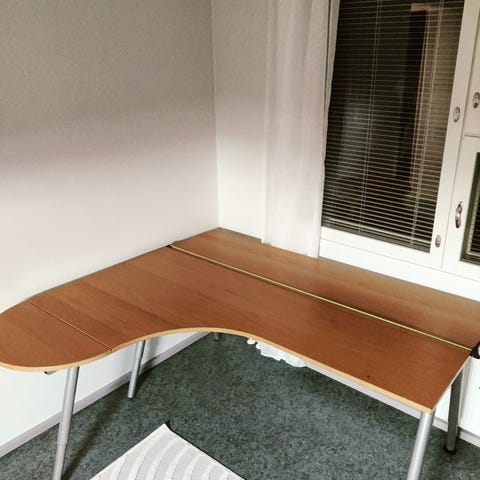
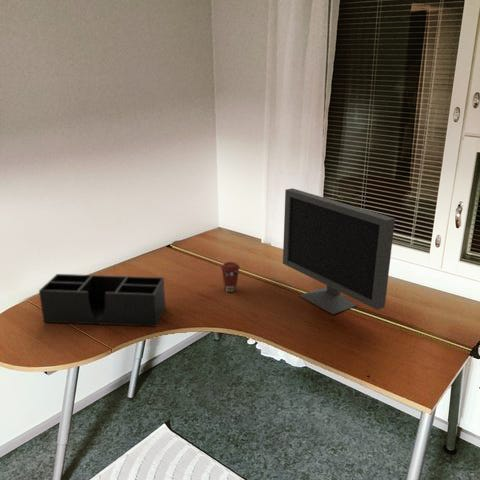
+ desk organizer (104, 299)
+ monitor (330, 253)
+ coffee cup (230, 277)
